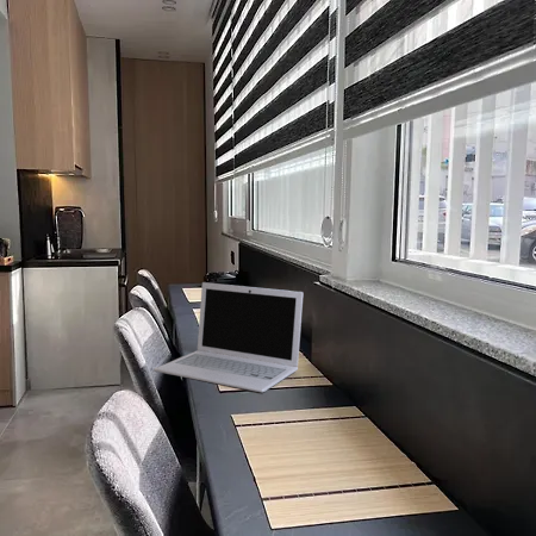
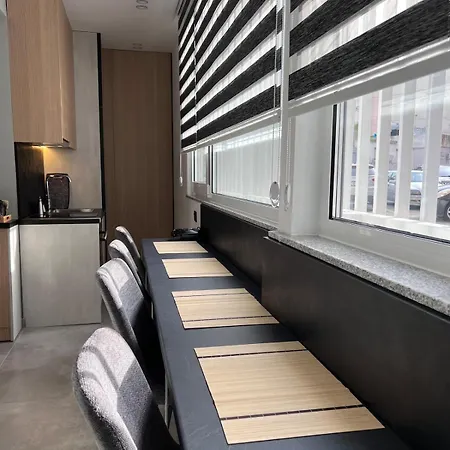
- laptop (229, 331)
